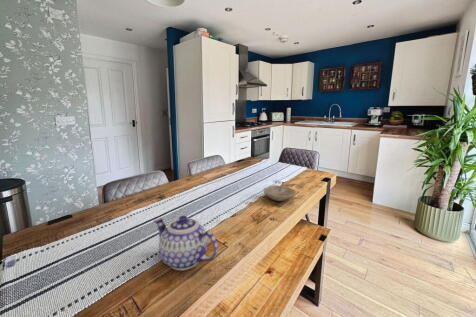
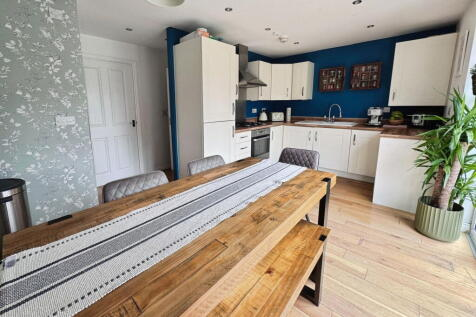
- bowl (278, 194)
- teapot (183, 238)
